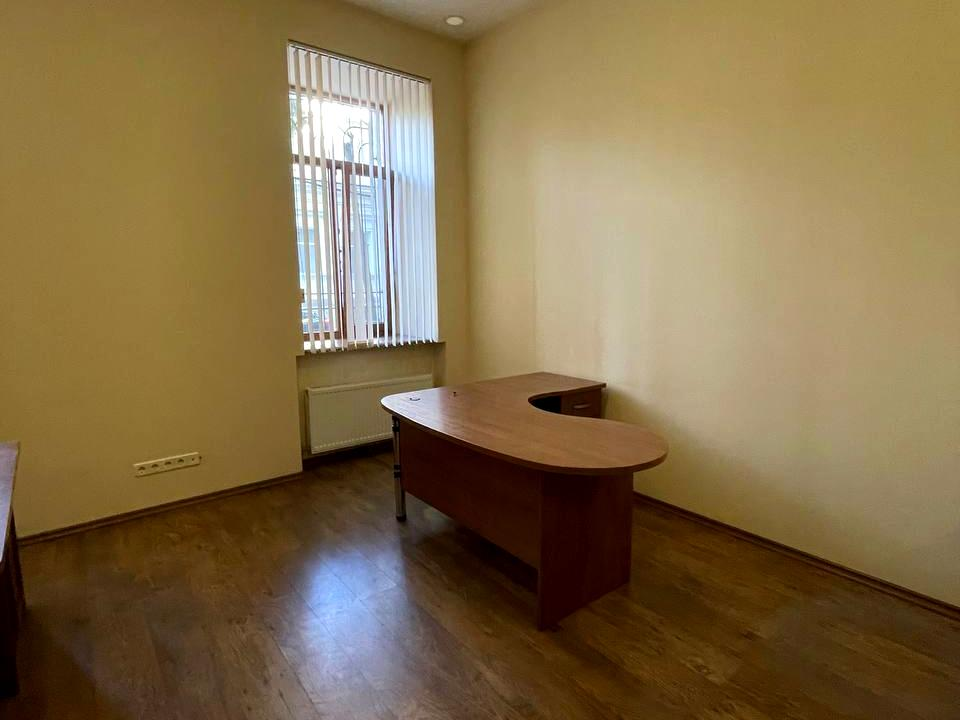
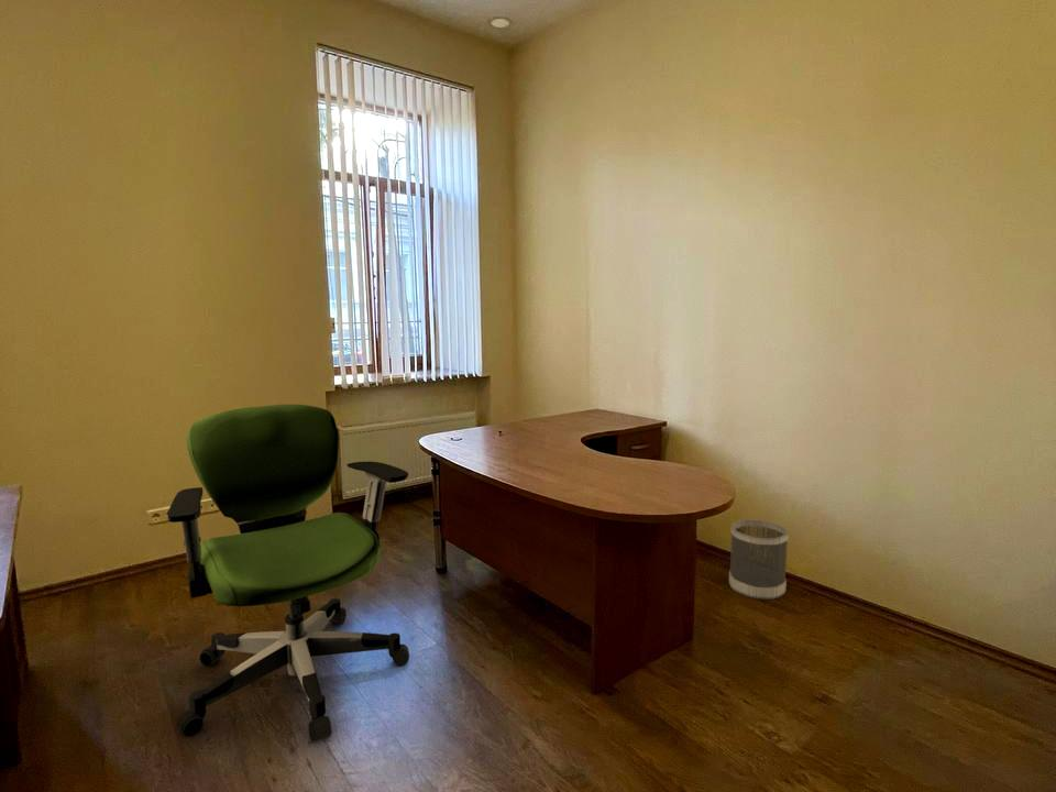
+ wastebasket (758, 558)
+ office chair (289, 553)
